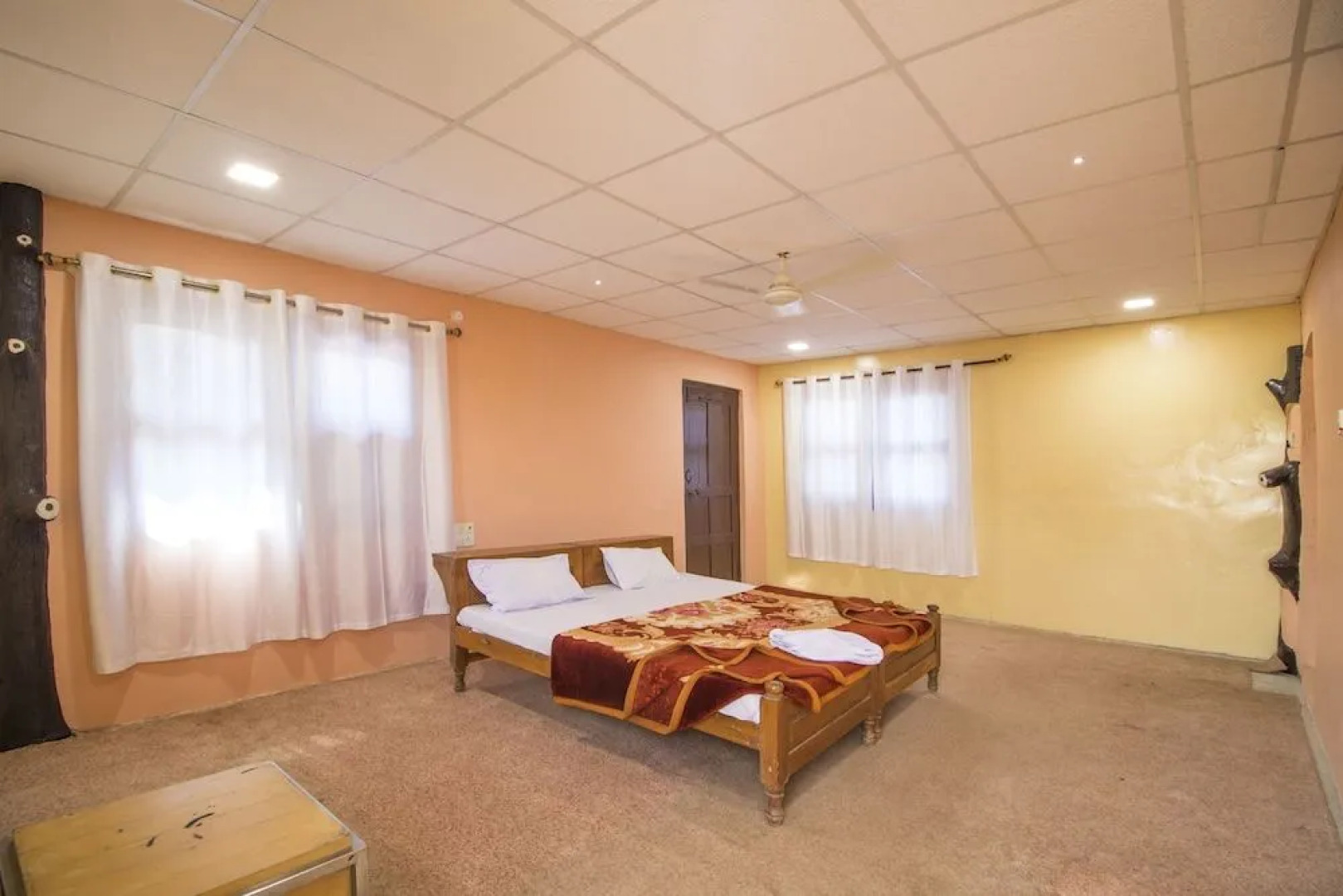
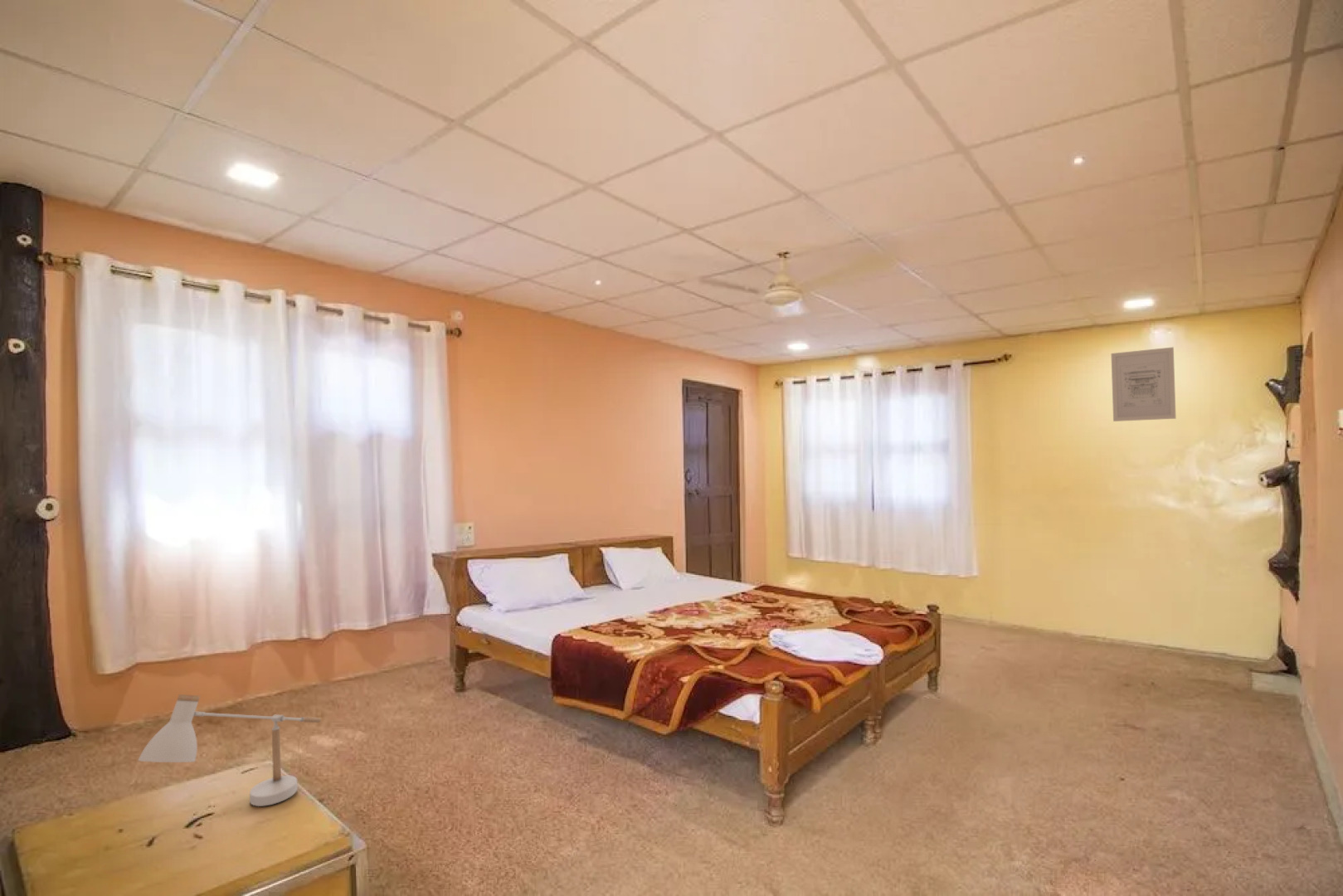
+ wall art (1142, 385)
+ desk lamp (248, 718)
